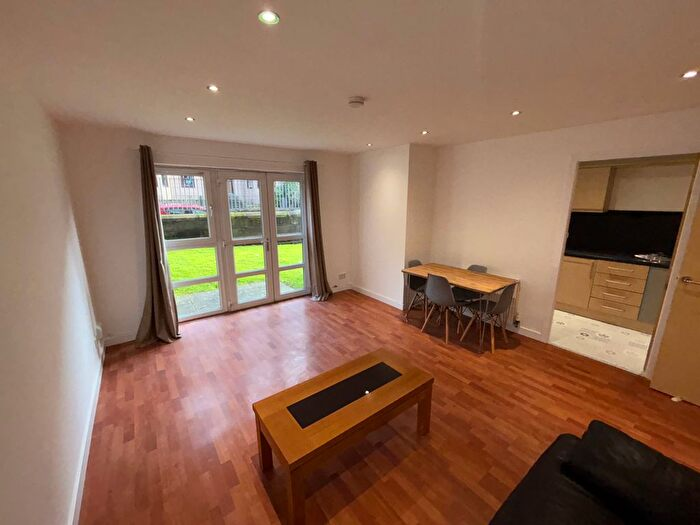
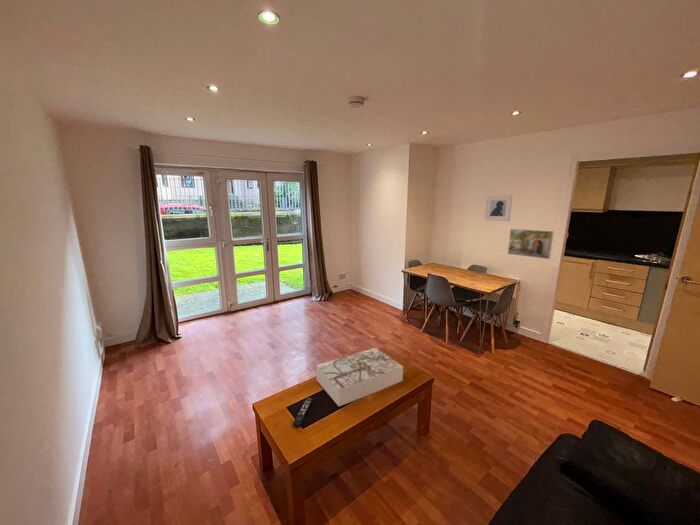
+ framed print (497, 208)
+ board game (359, 373)
+ remote control (303, 411)
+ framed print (529, 243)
